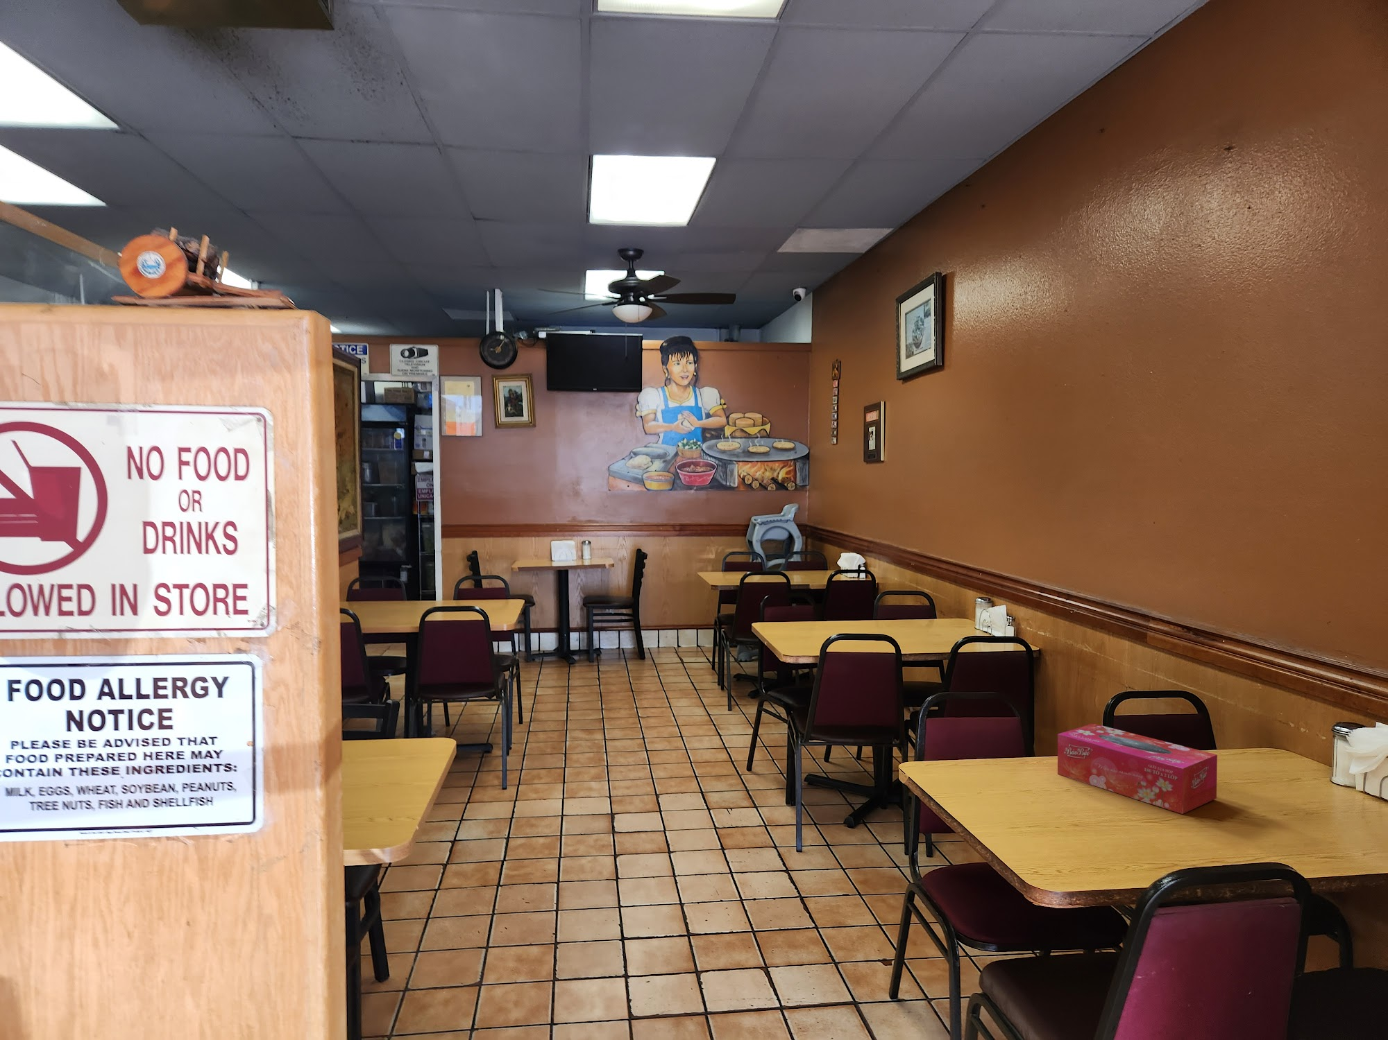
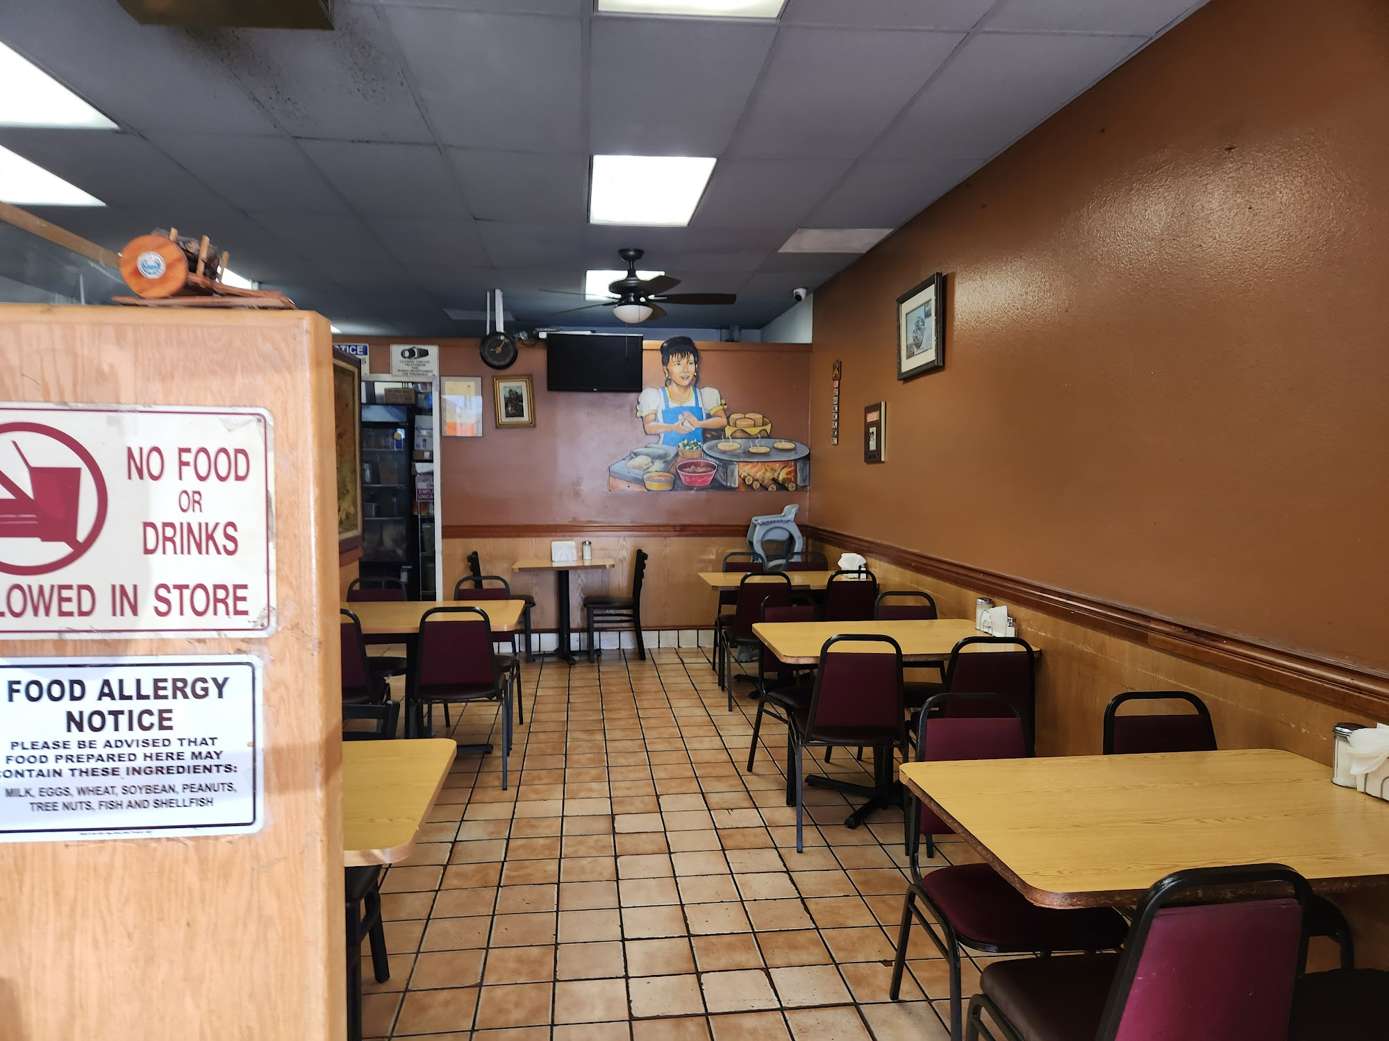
- tissue box (1133, 765)
